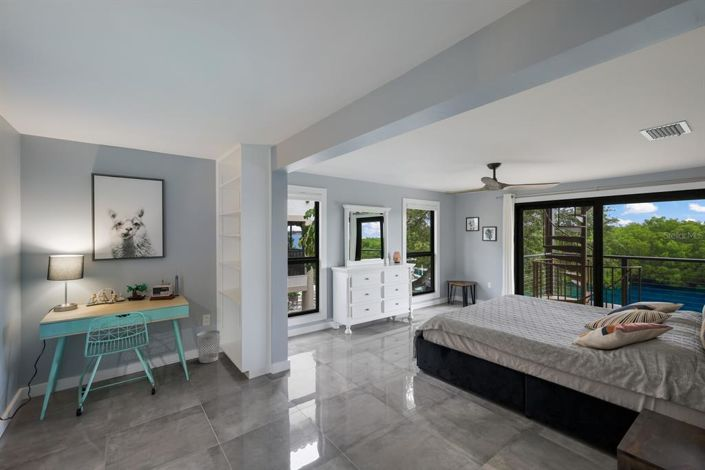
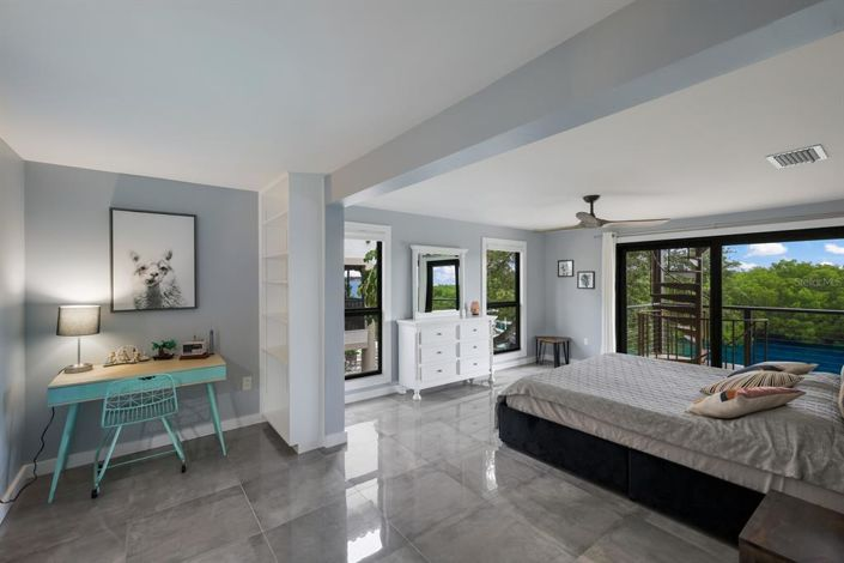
- wastebasket (208, 346)
